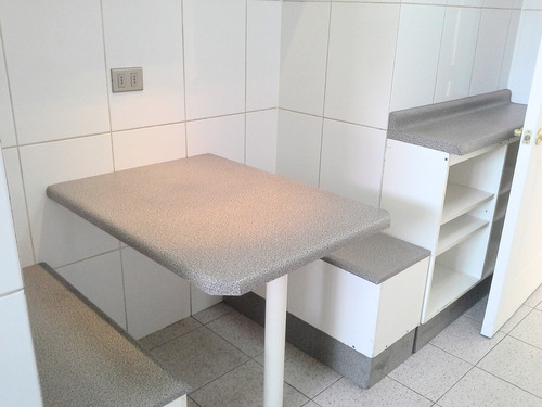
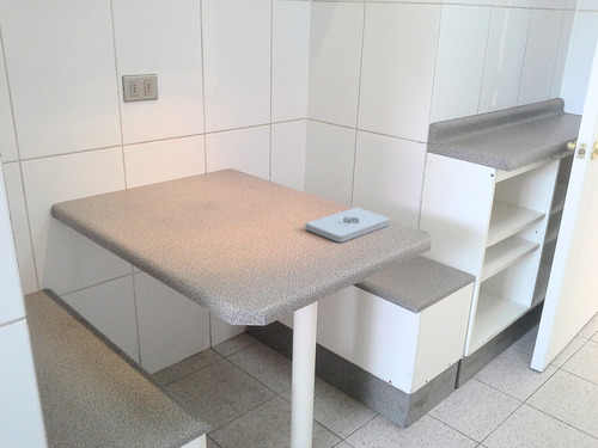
+ notepad (348, 223)
